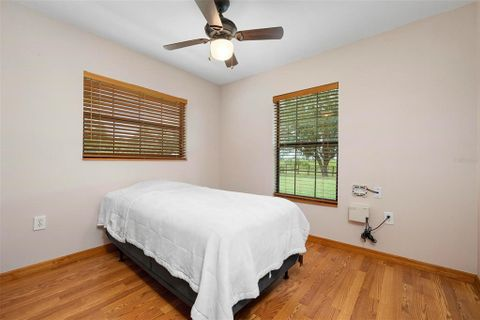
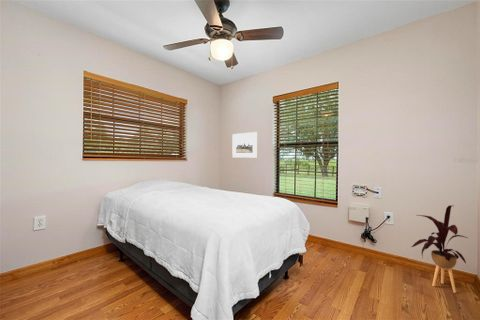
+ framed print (244, 145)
+ house plant (437, 244)
